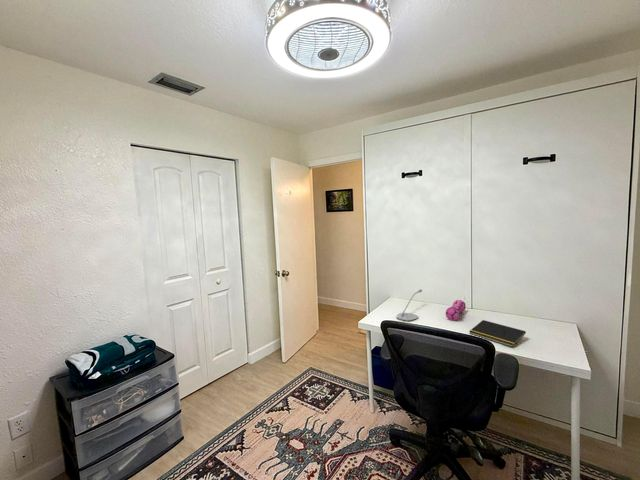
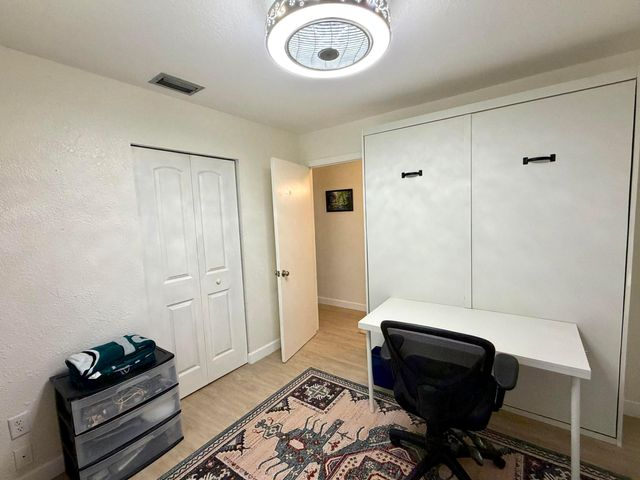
- notepad (496, 332)
- pencil case (456, 309)
- microphone (408, 304)
